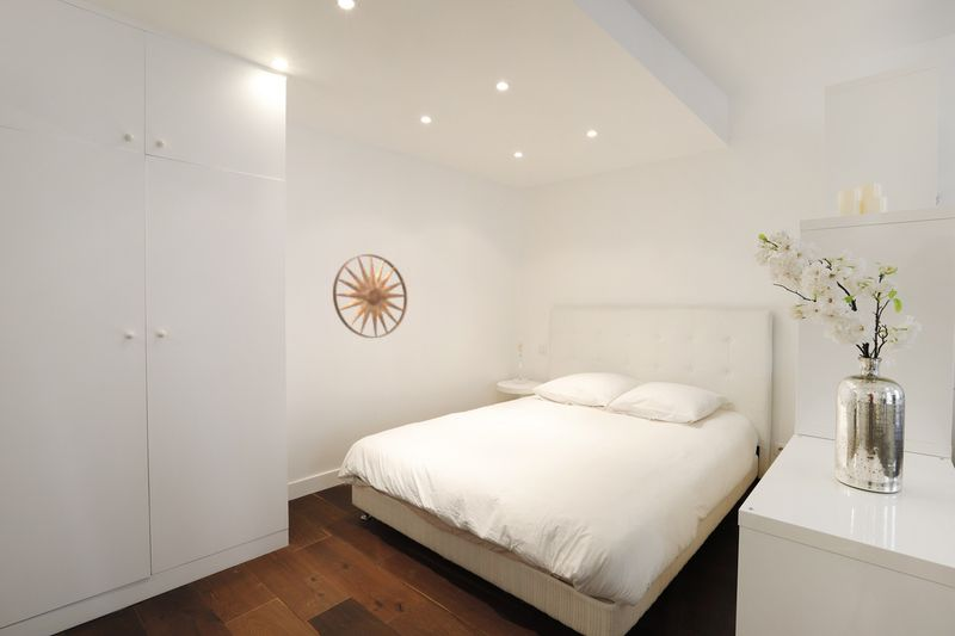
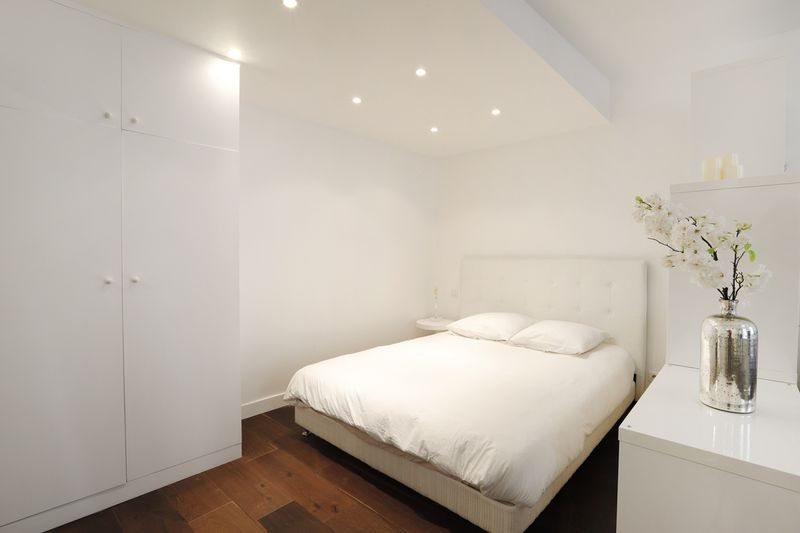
- wall art (371, 296)
